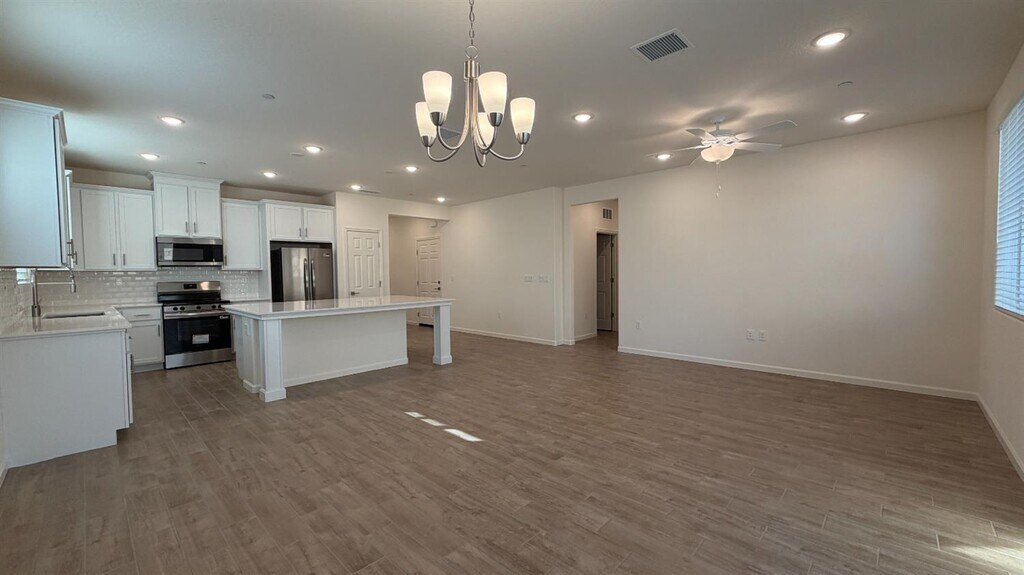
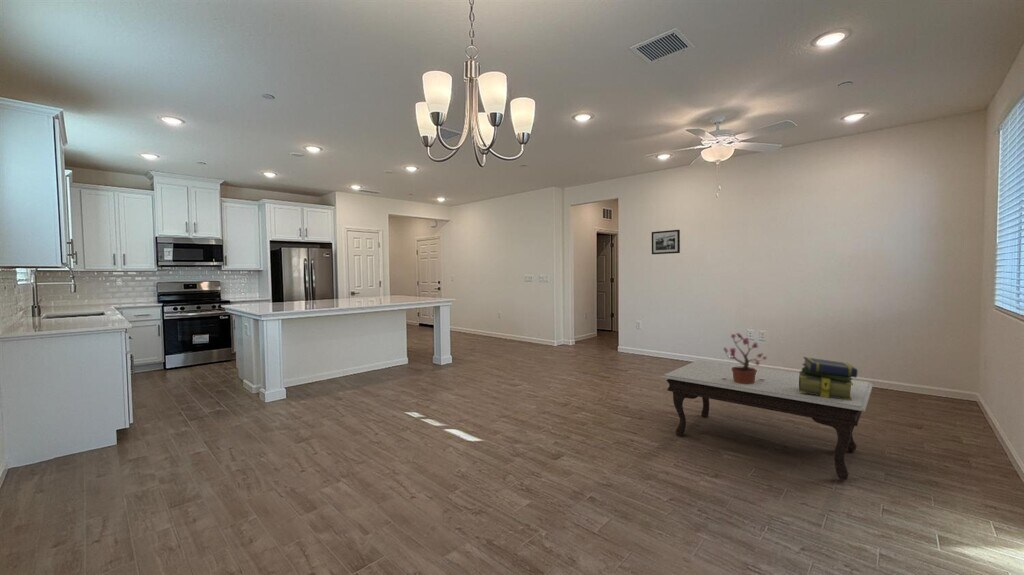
+ picture frame (665, 242)
+ potted plant (745, 356)
+ coffee table (762, 408)
+ stack of books (826, 376)
